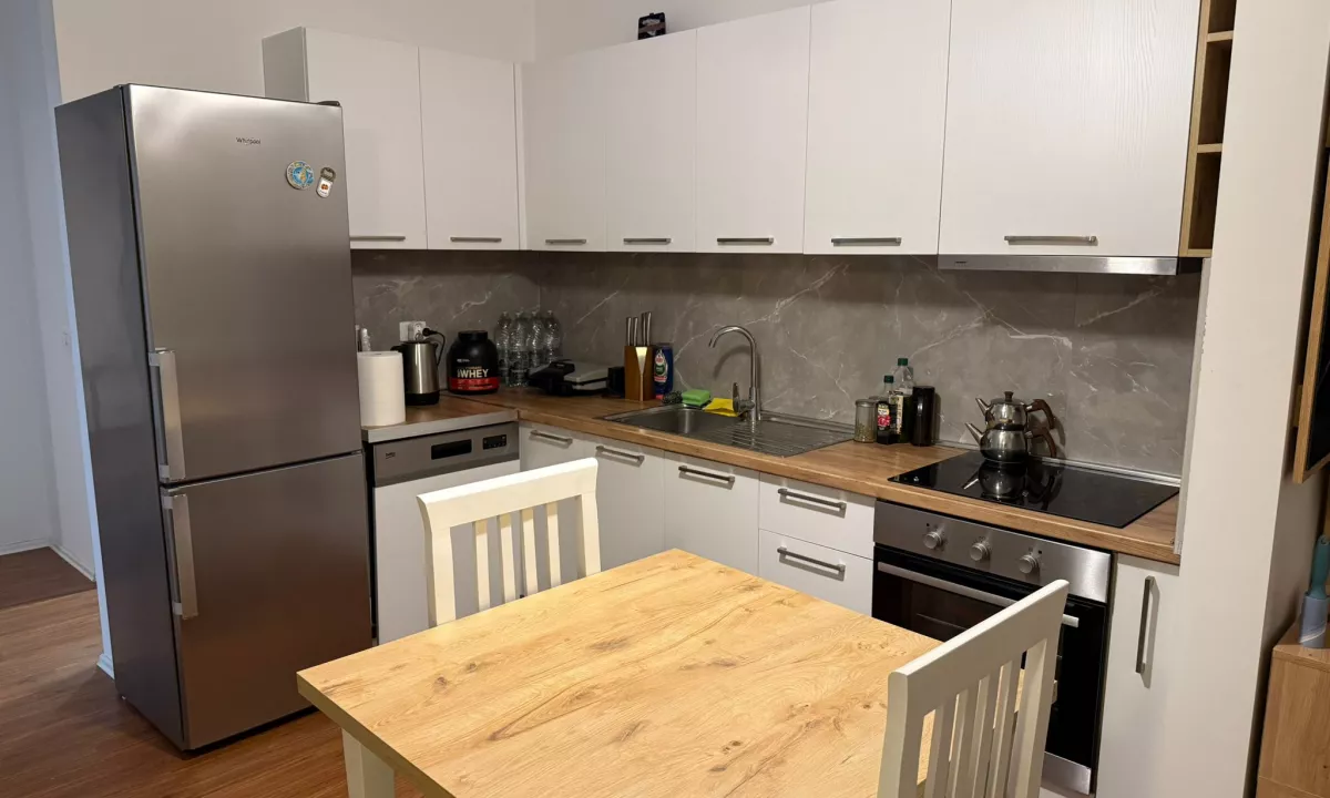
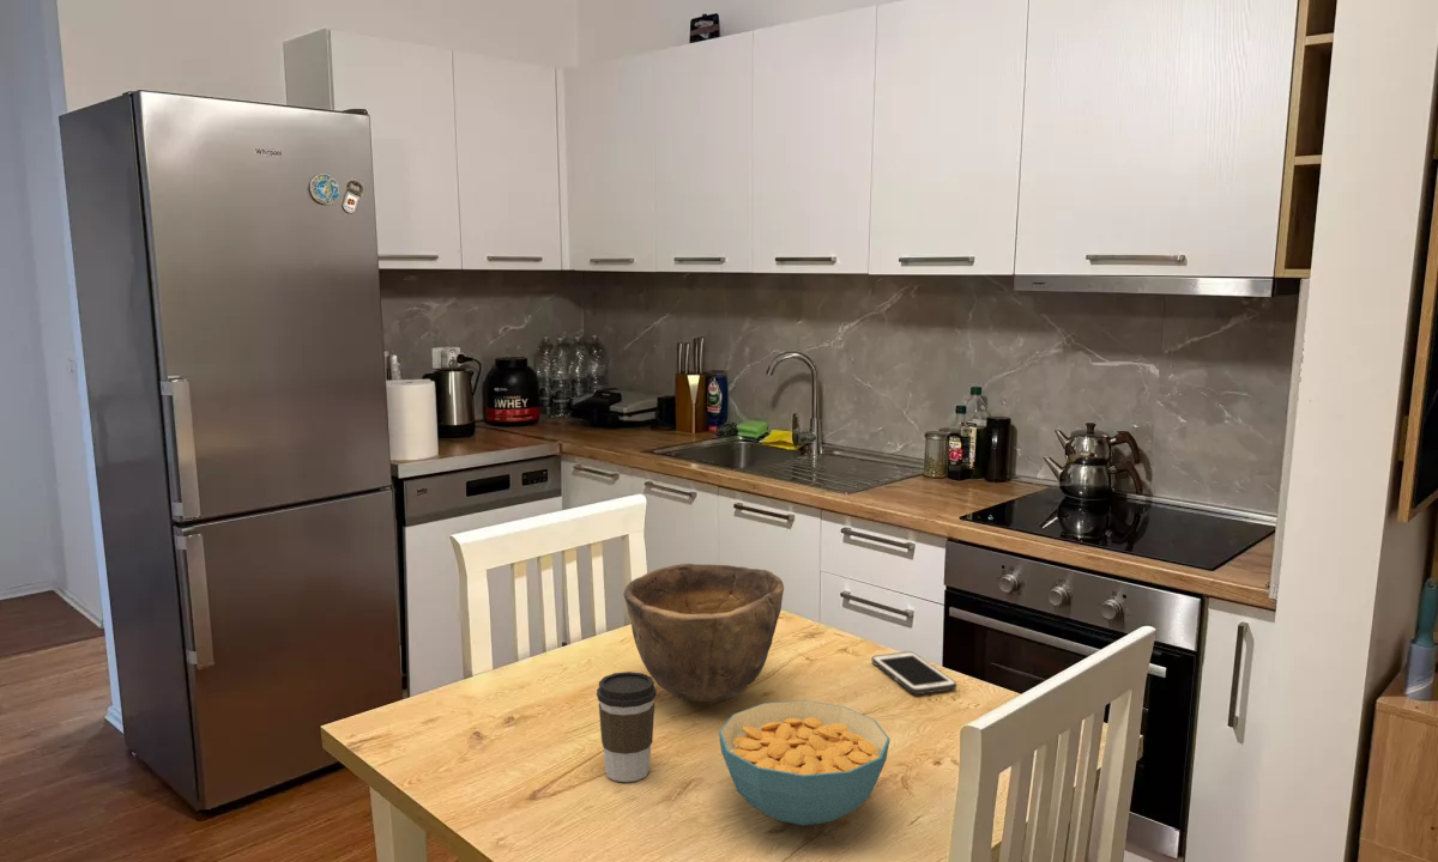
+ bowl (703, 638)
+ cell phone (912, 672)
+ coffee cup (627, 727)
+ cereal bowl (803, 773)
